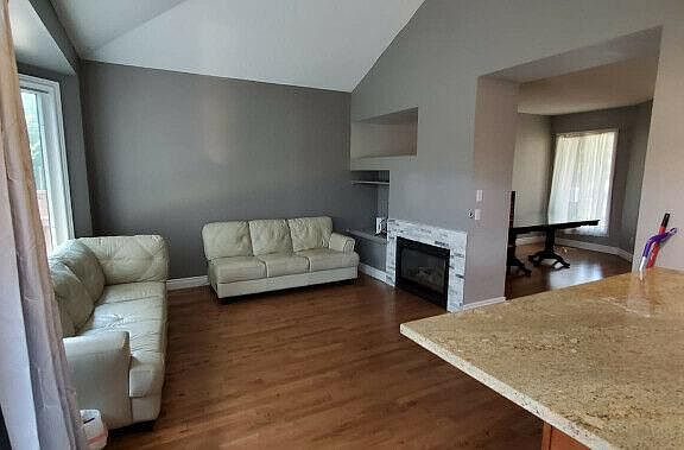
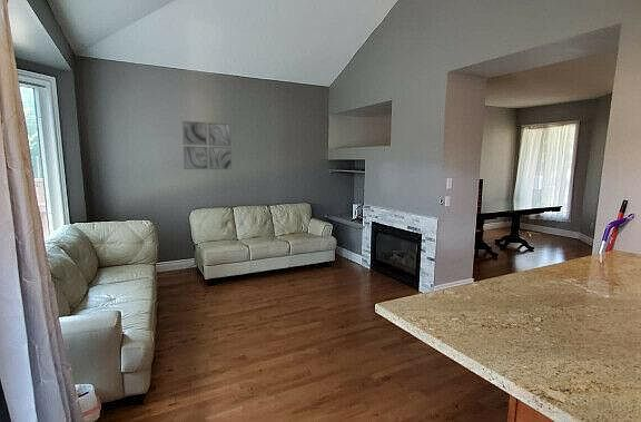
+ wall art (208, 145)
